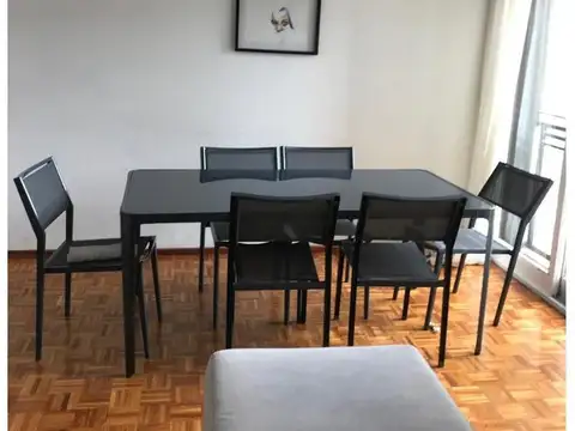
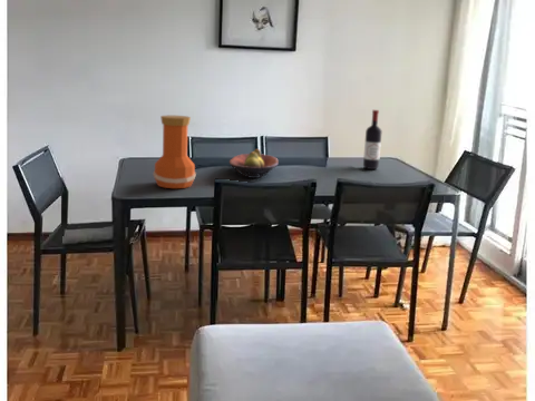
+ fruit bowl (253, 162)
+ wine bottle (372, 139)
+ vase (175, 150)
